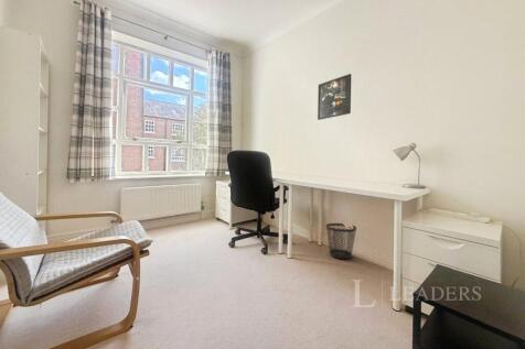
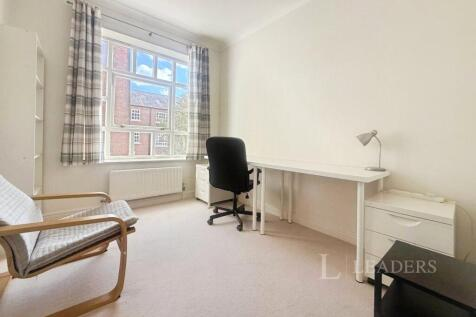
- wastebasket (340, 240)
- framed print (333, 98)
